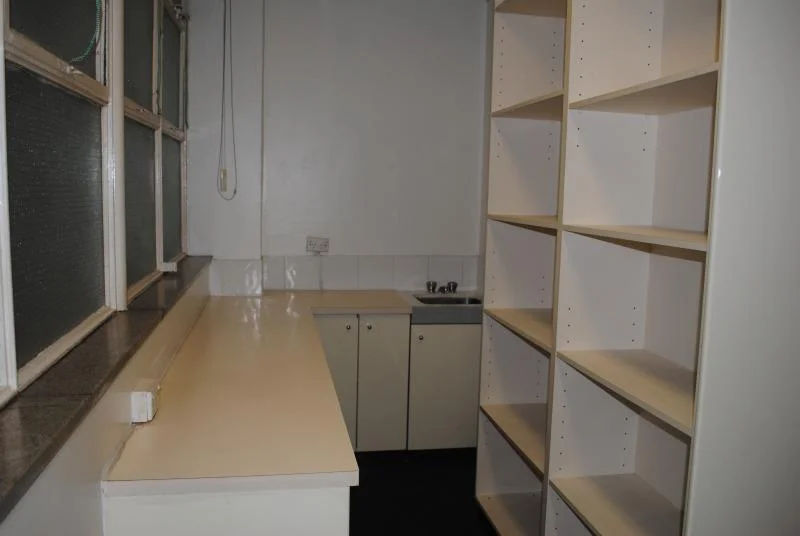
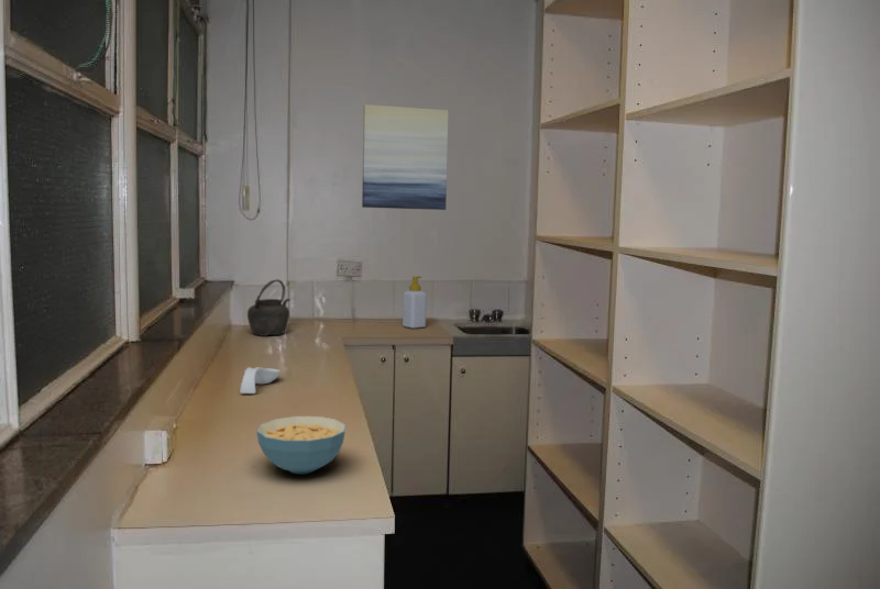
+ soap bottle (415, 301)
+ wall art (405, 158)
+ spoon rest (257, 375)
+ cereal bowl (301, 448)
+ kettle (273, 305)
